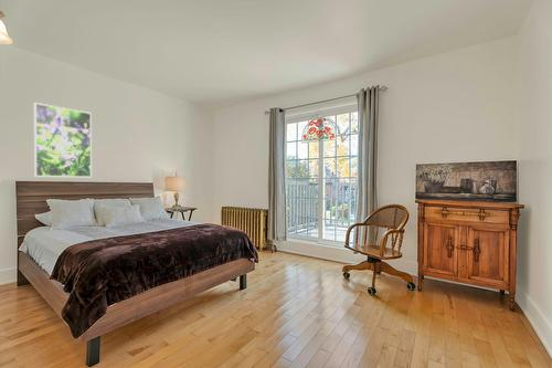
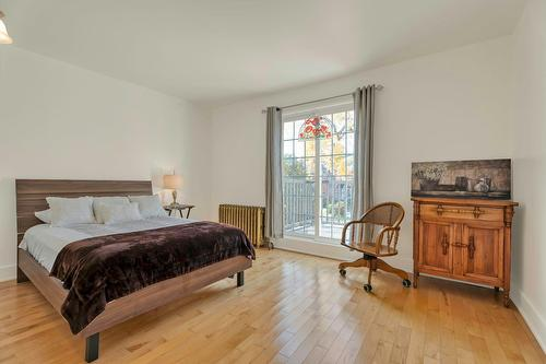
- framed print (64, 143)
